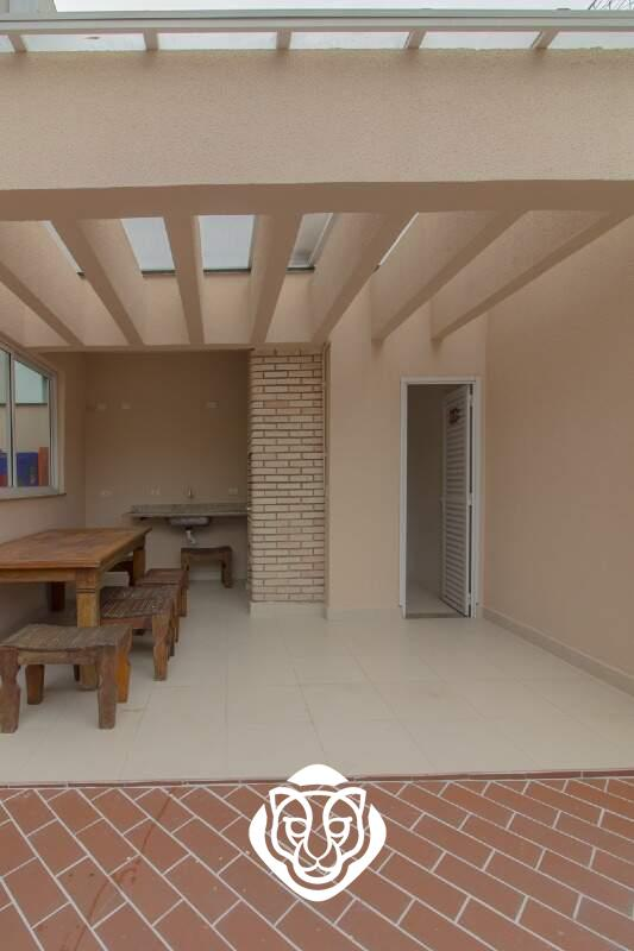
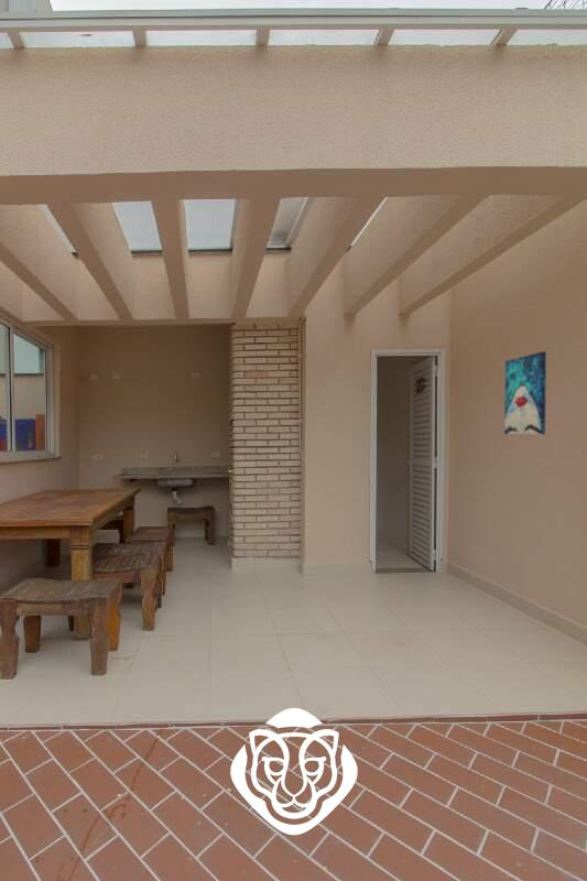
+ wall art (523, 395)
